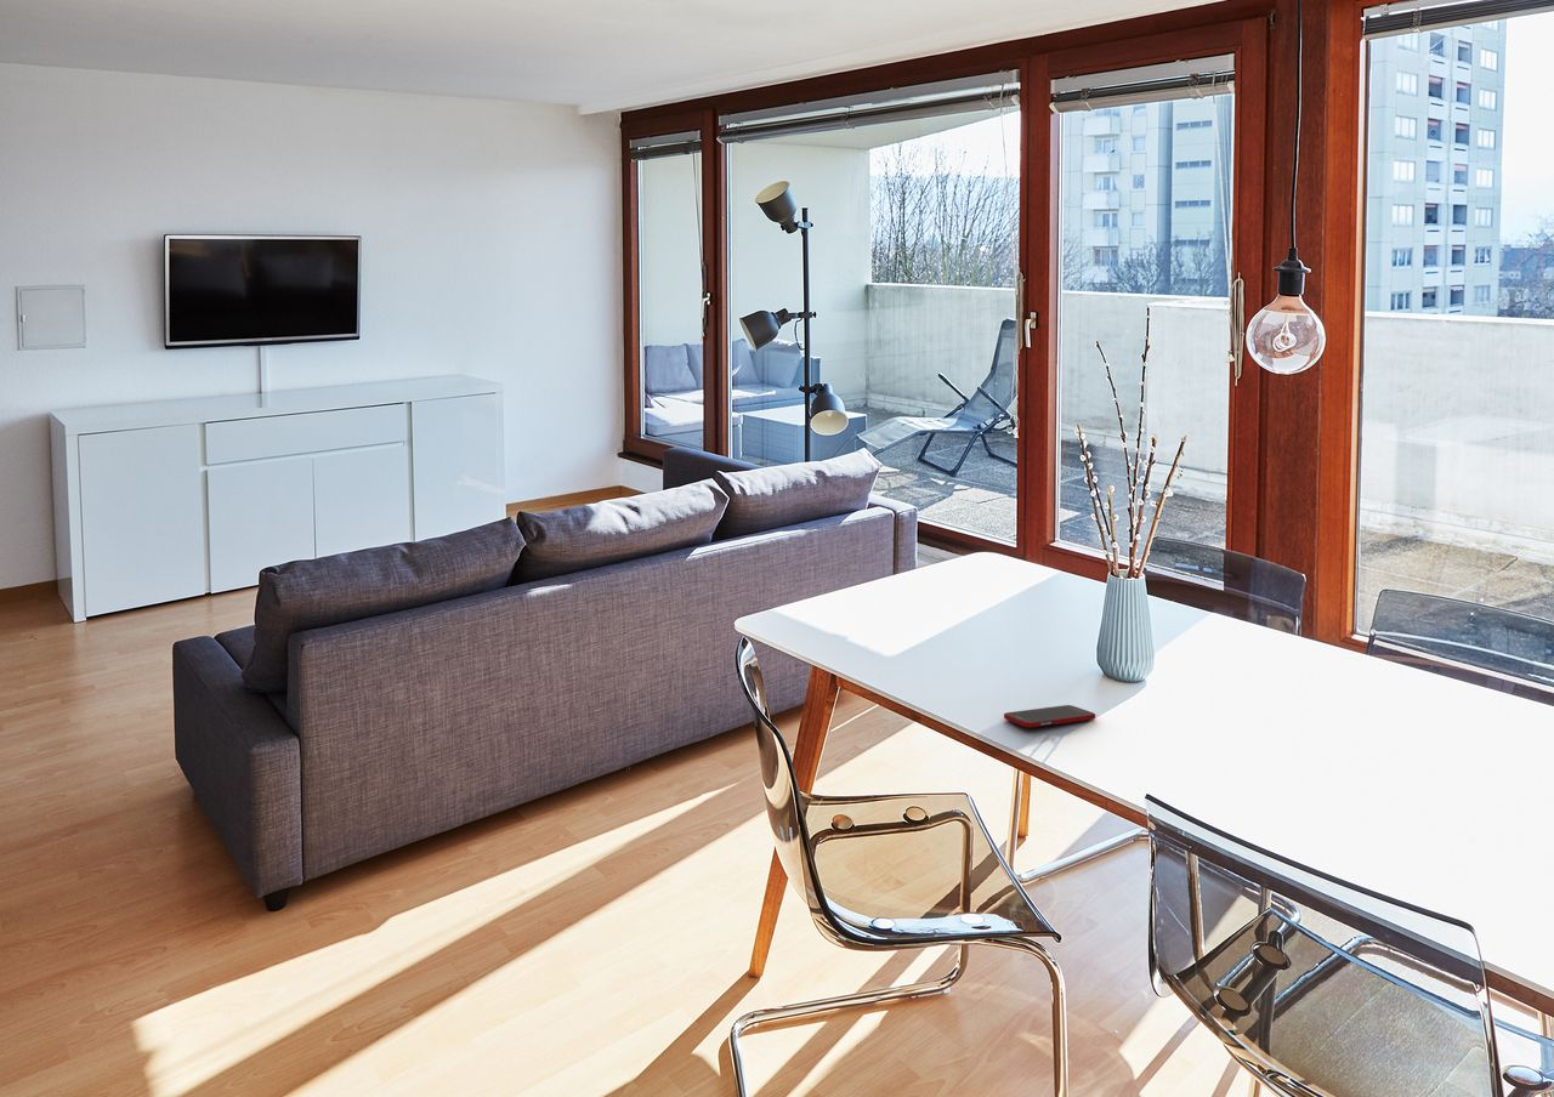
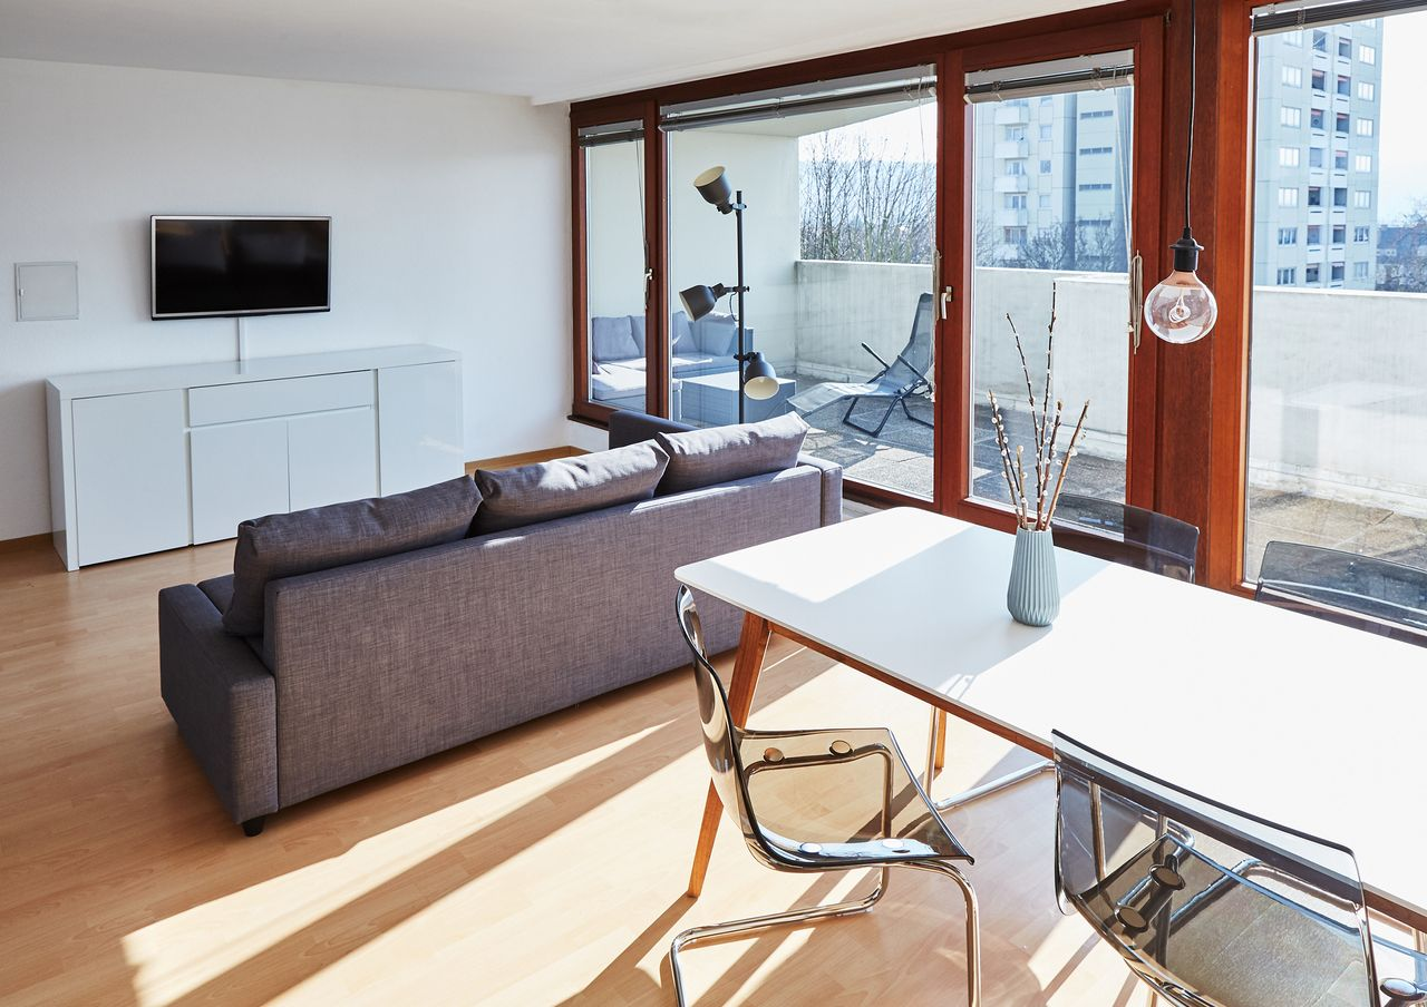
- cell phone (1049, 716)
